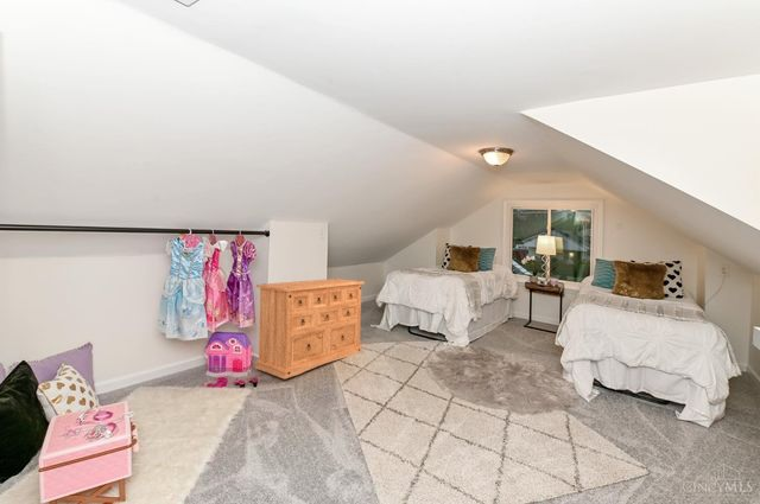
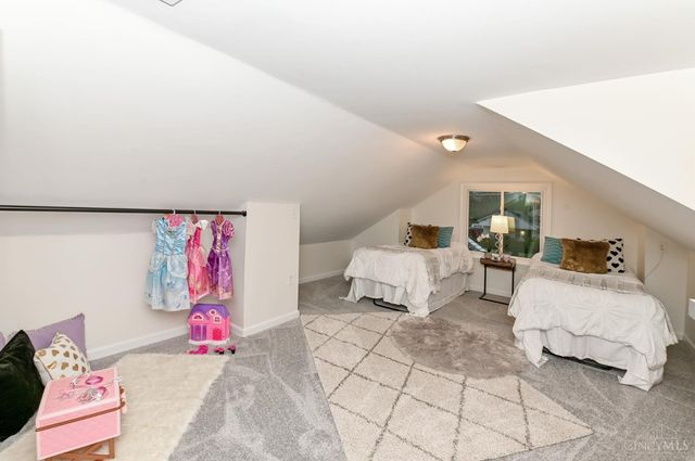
- dresser (314, 321)
